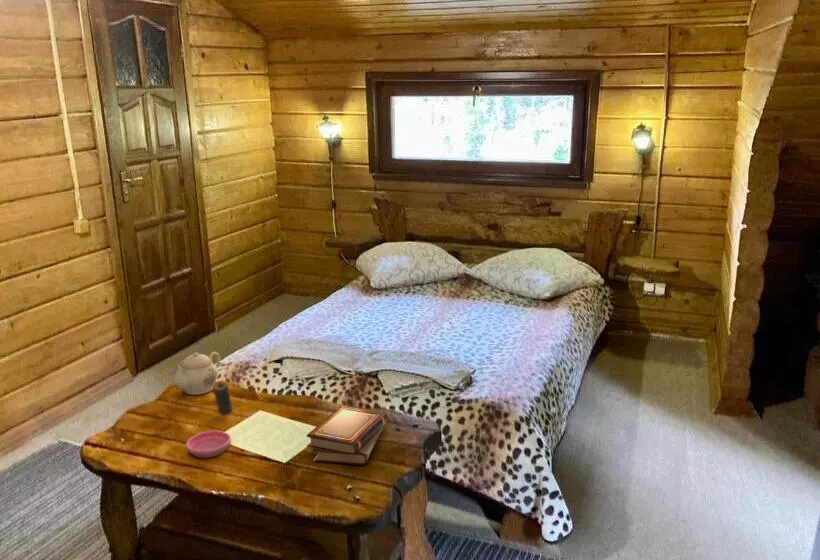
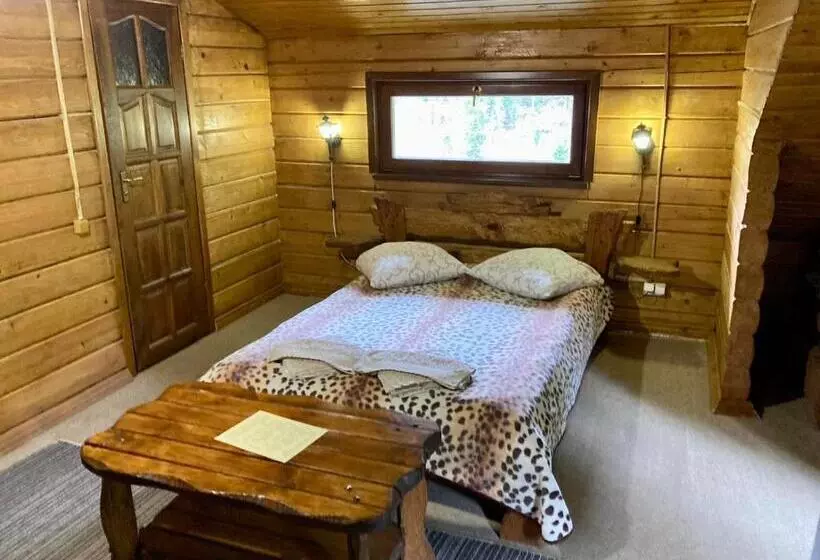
- candle (222, 398)
- book set (351, 433)
- teapot (198, 370)
- saucer (208, 445)
